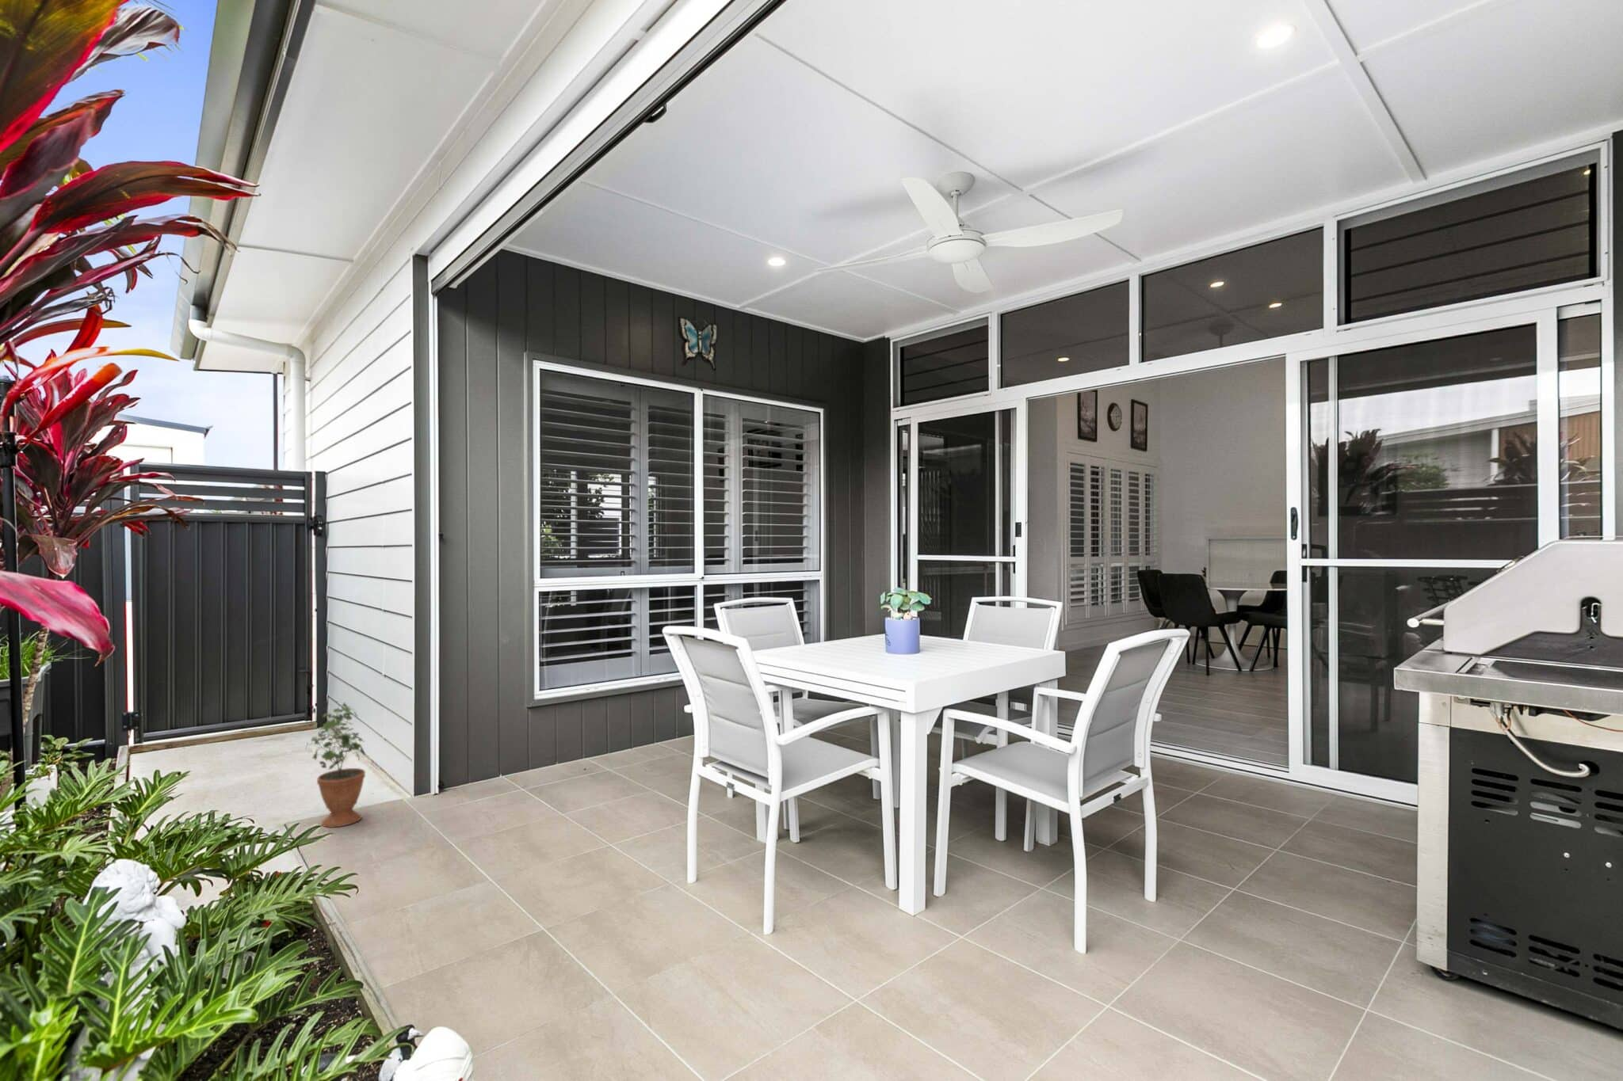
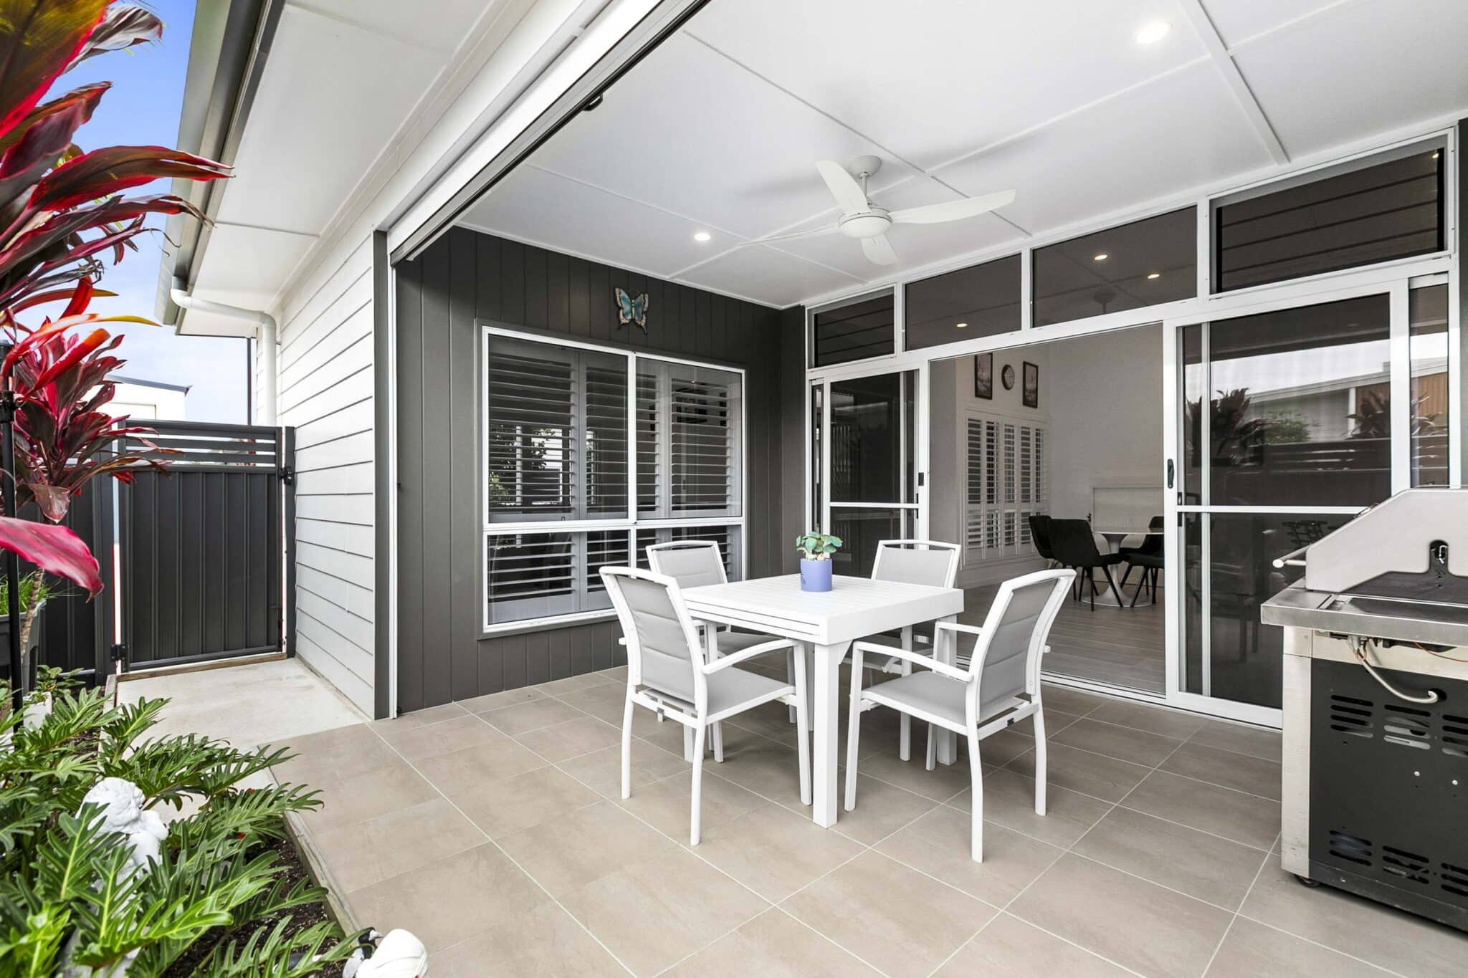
- potted plant (335, 761)
